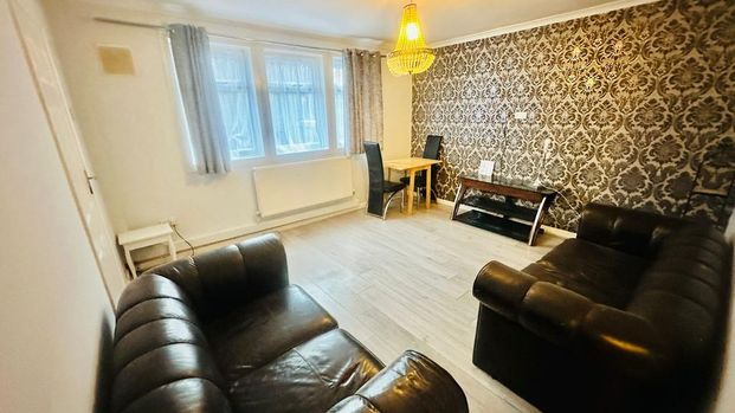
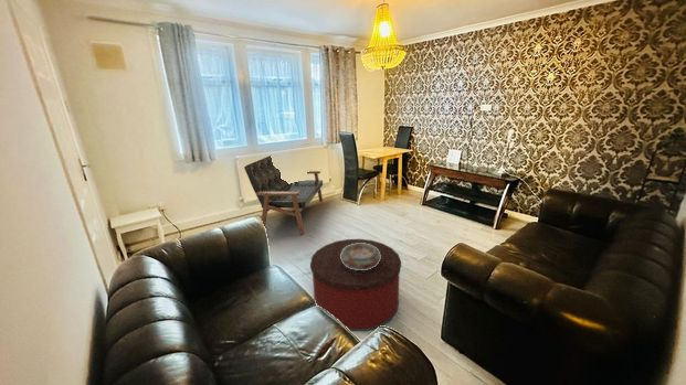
+ ottoman (356, 279)
+ bench (291, 186)
+ decorative bowl (360, 256)
